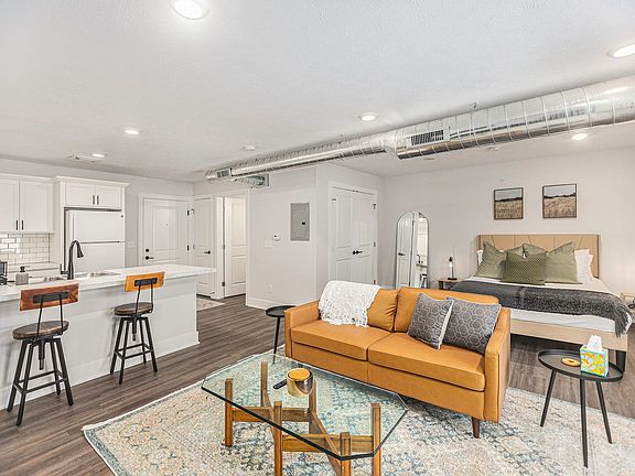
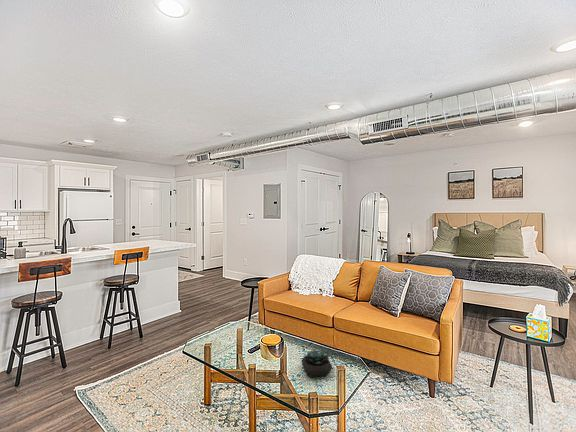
+ succulent plant (316, 362)
